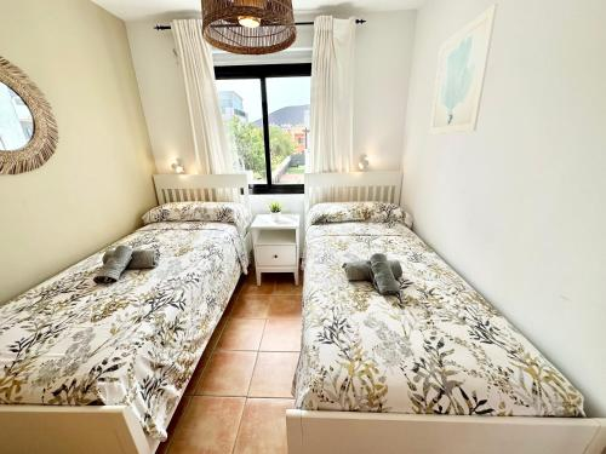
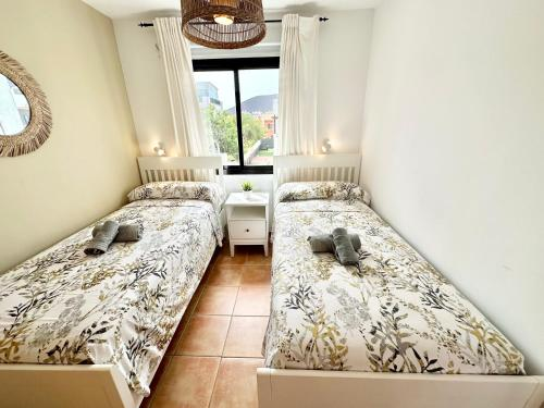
- wall art (456, 82)
